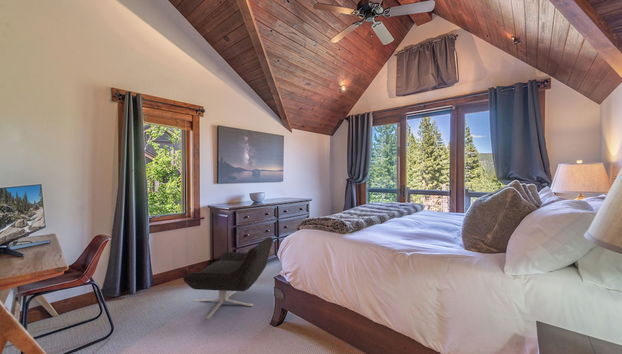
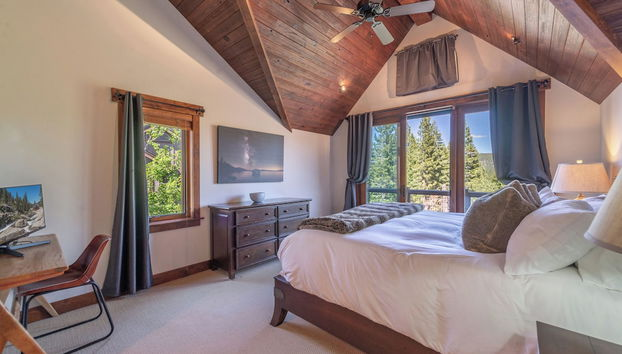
- lounge chair (230, 271)
